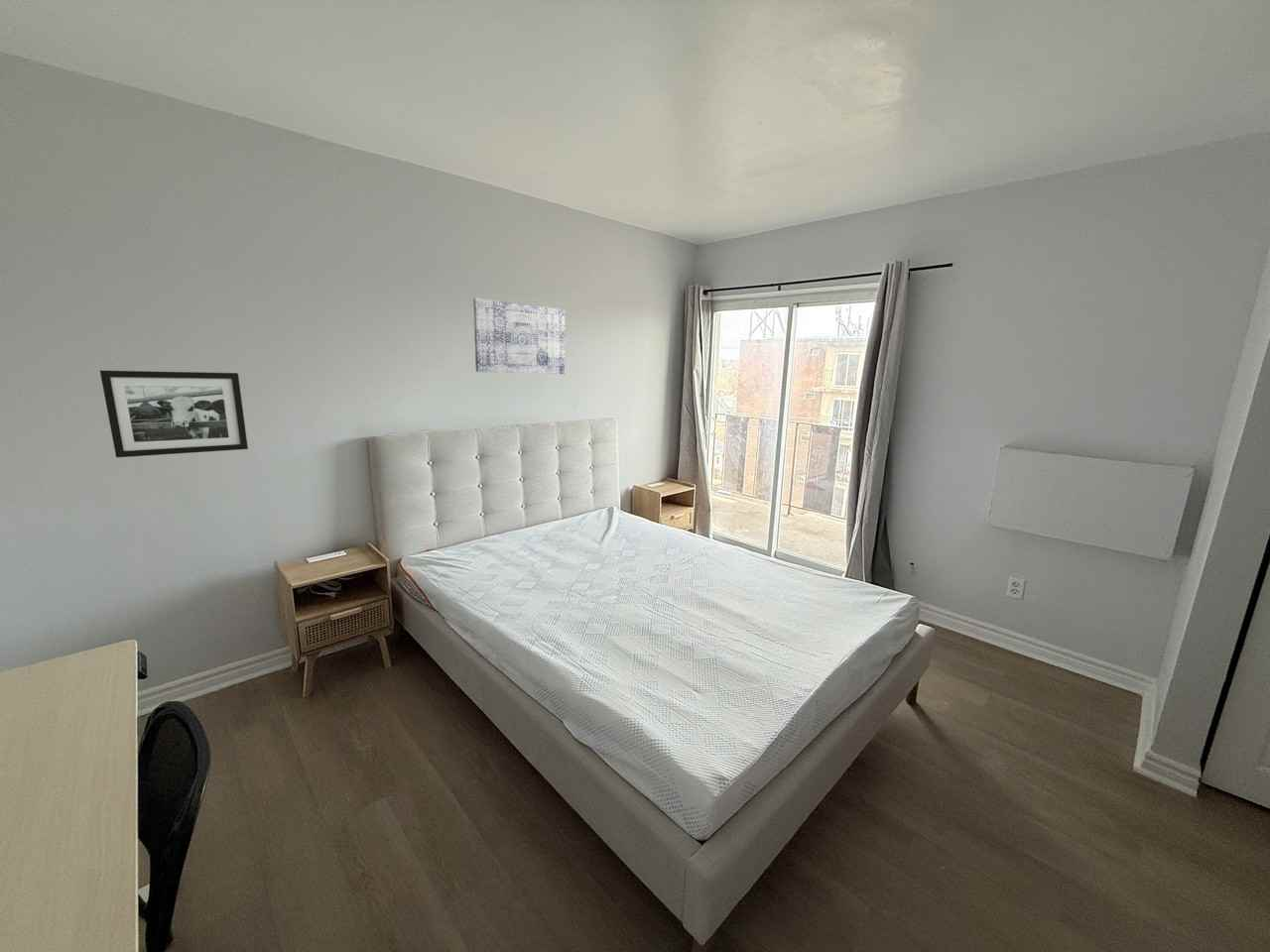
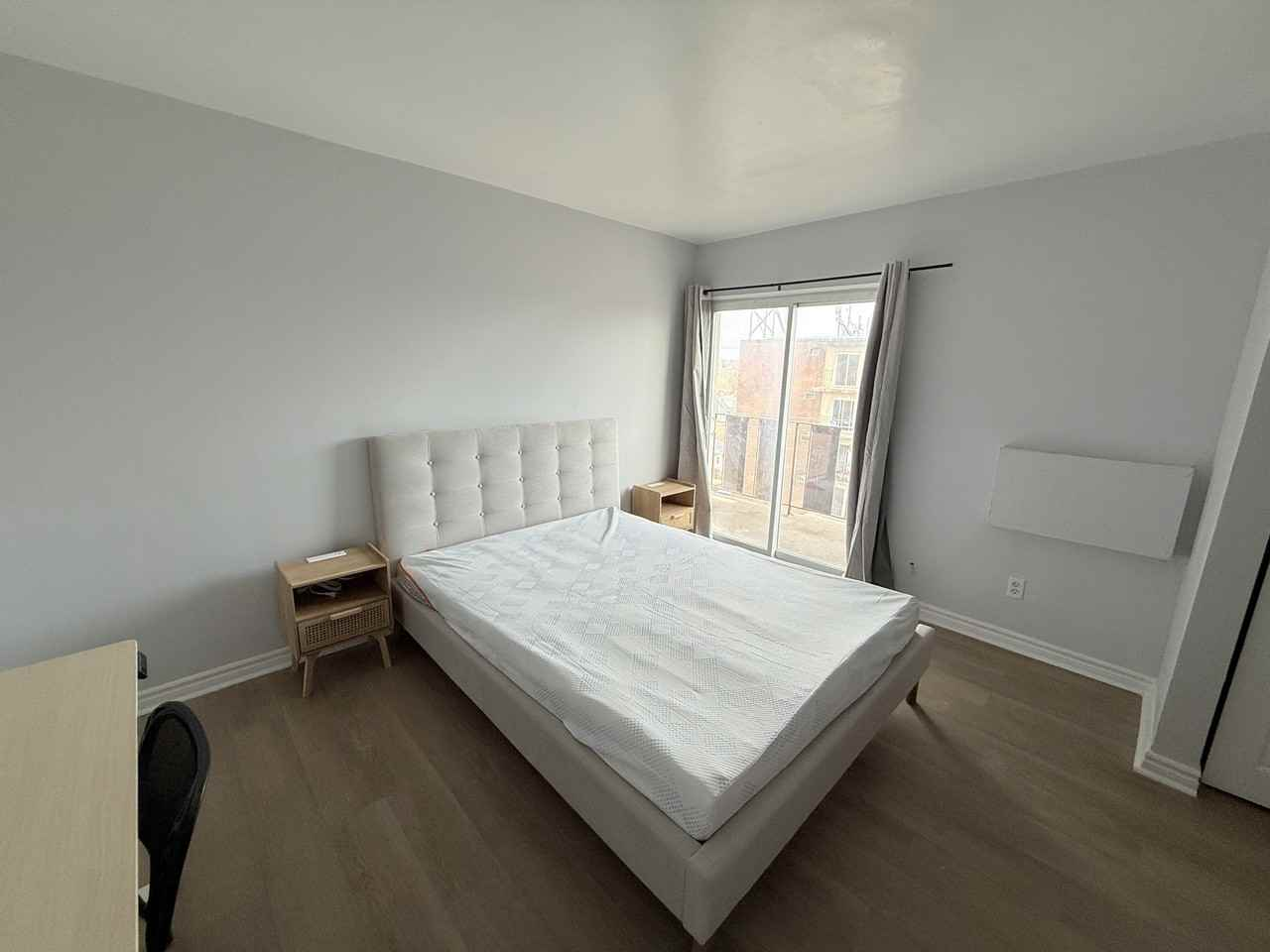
- wall art (522, 338)
- picture frame (180, 413)
